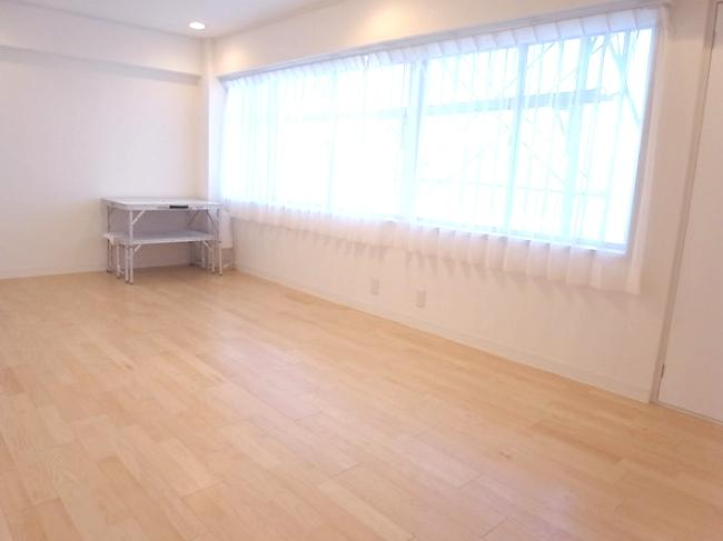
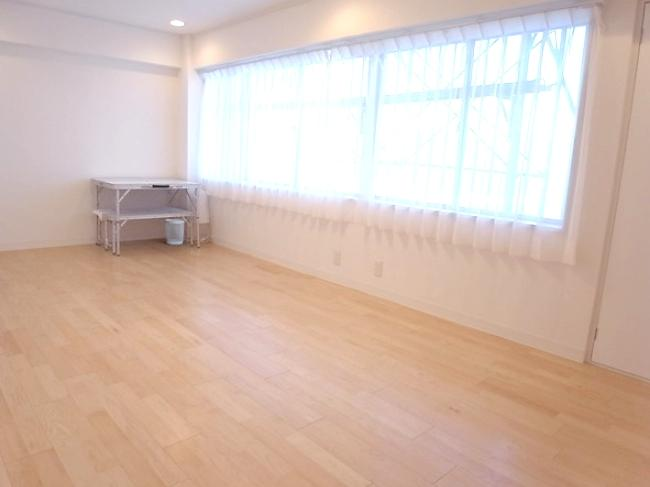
+ wastebasket (174, 231)
